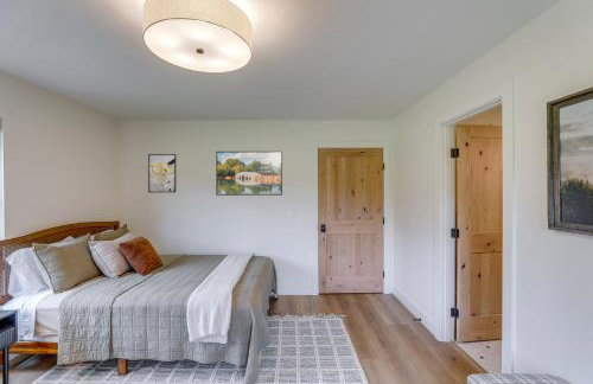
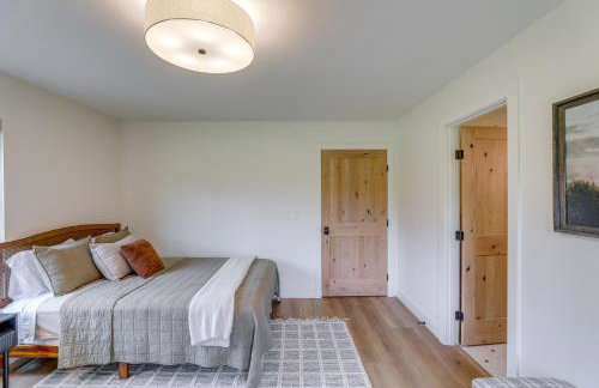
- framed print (249, 173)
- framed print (161, 173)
